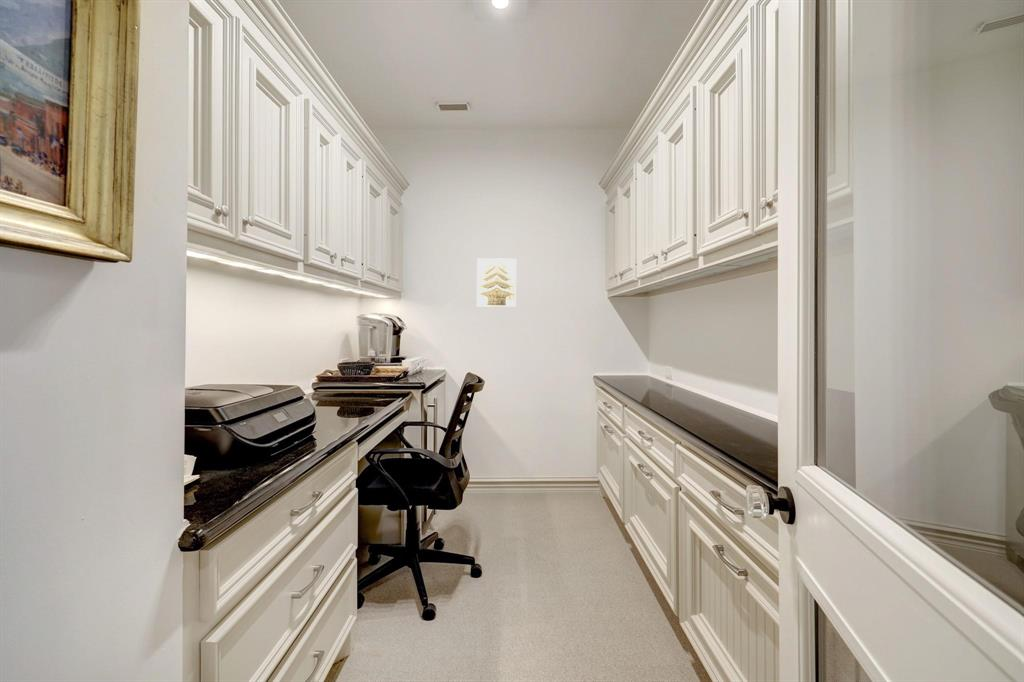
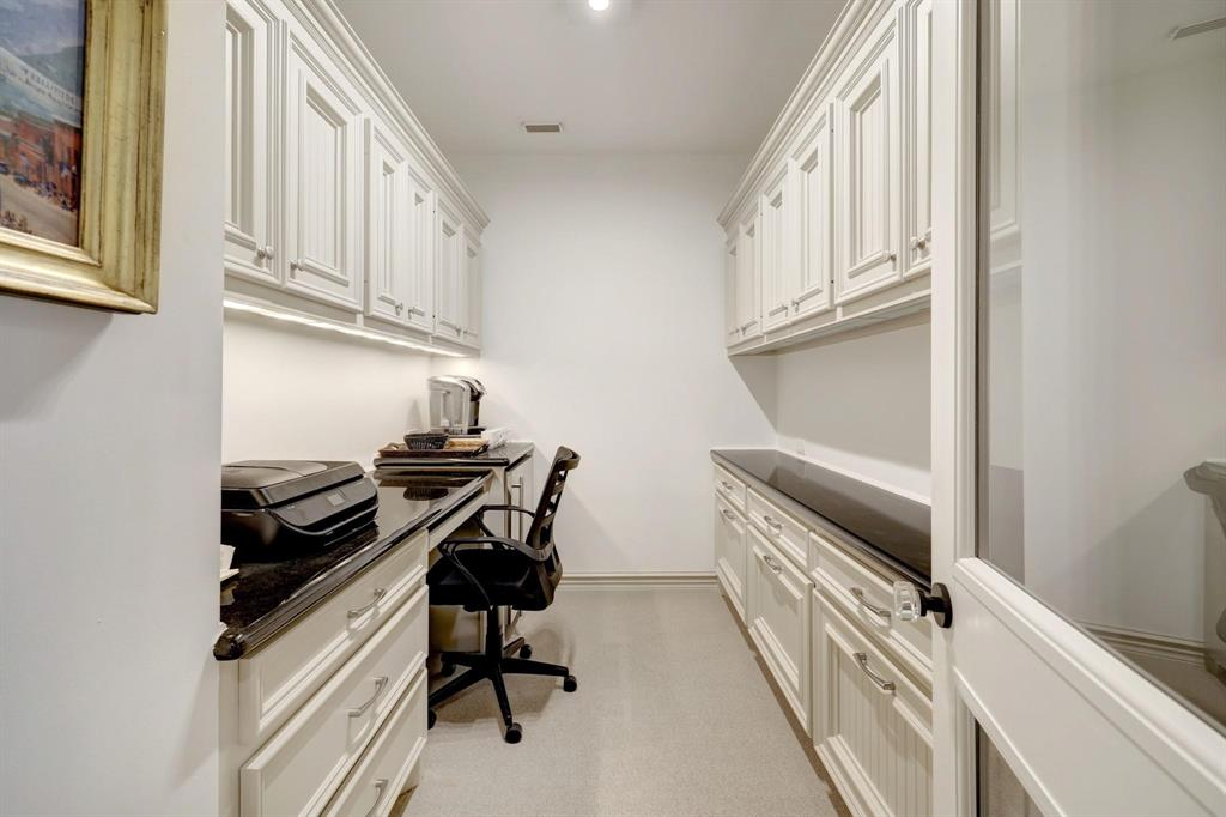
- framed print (496, 282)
